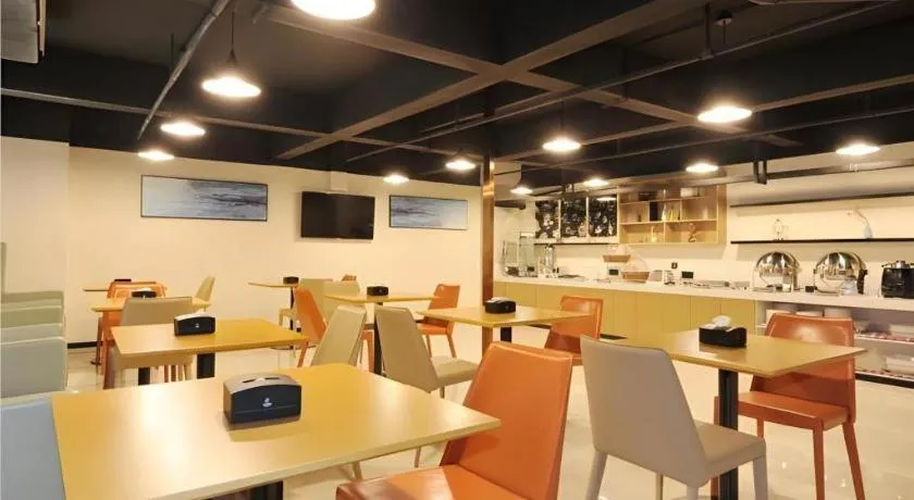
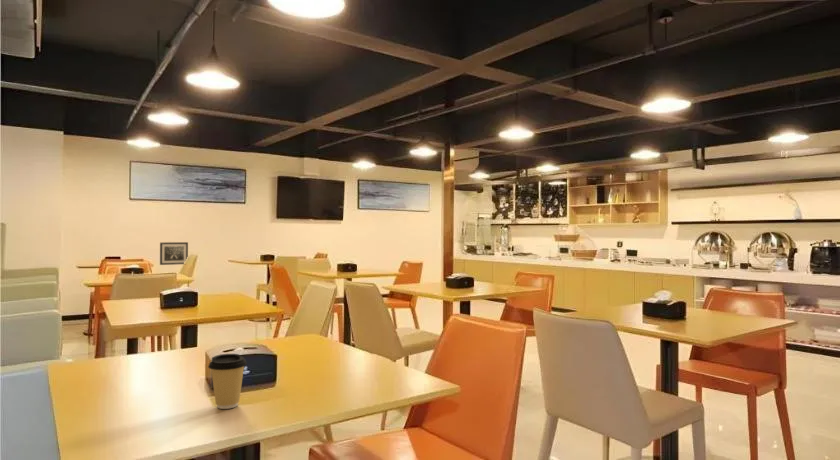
+ wall art (174, 253)
+ coffee cup (227, 381)
